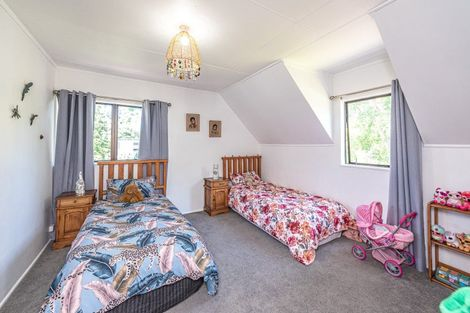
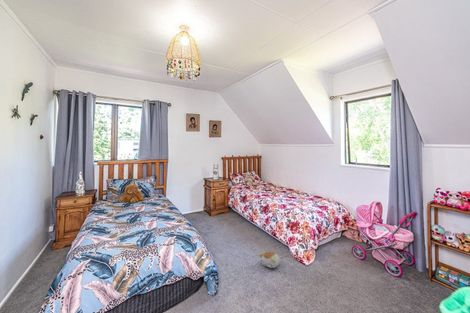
+ plush toy (271, 257)
